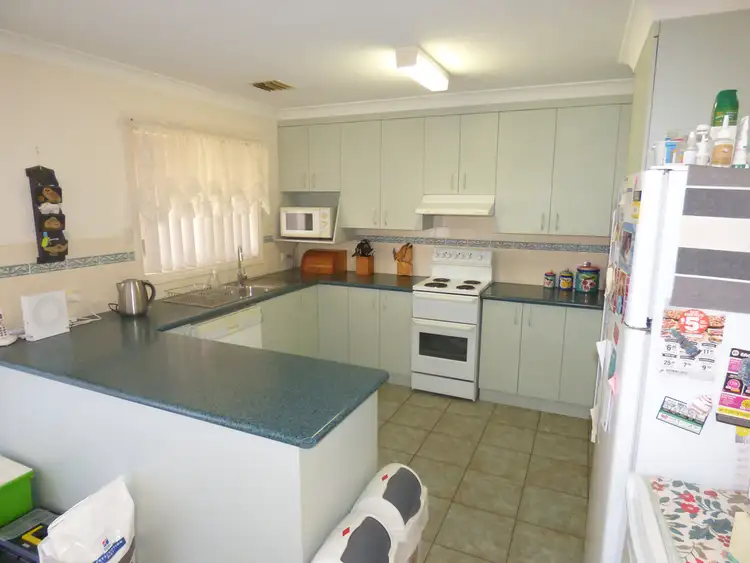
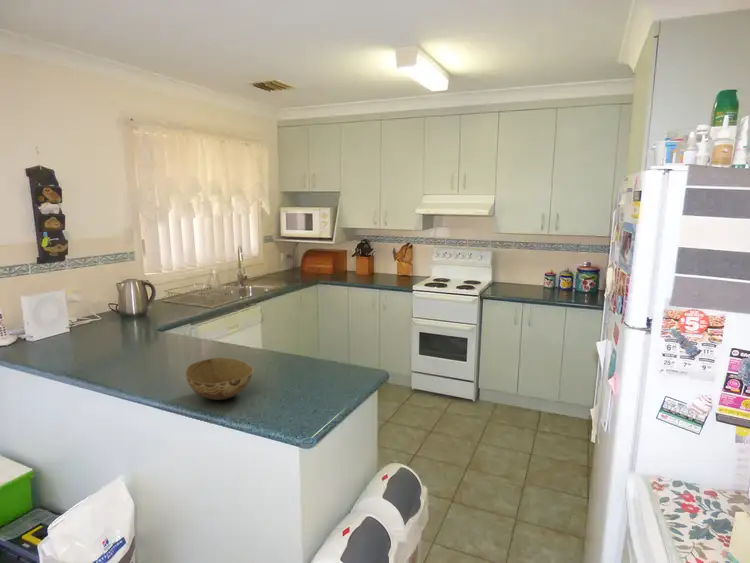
+ bowl (220, 381)
